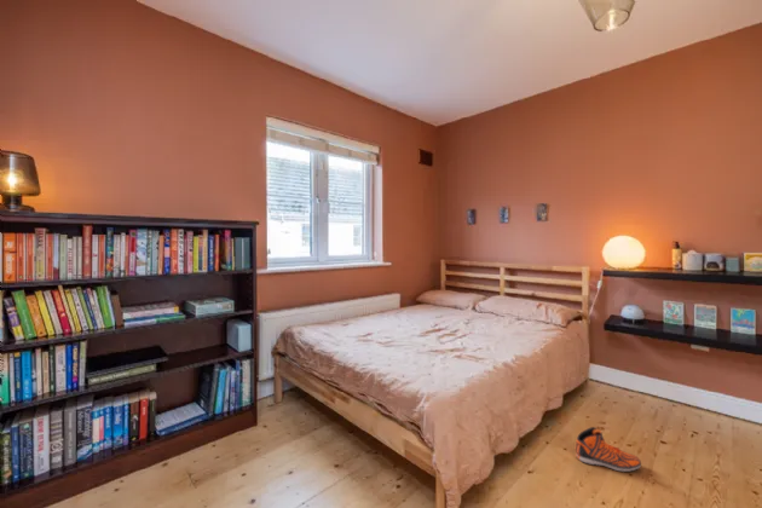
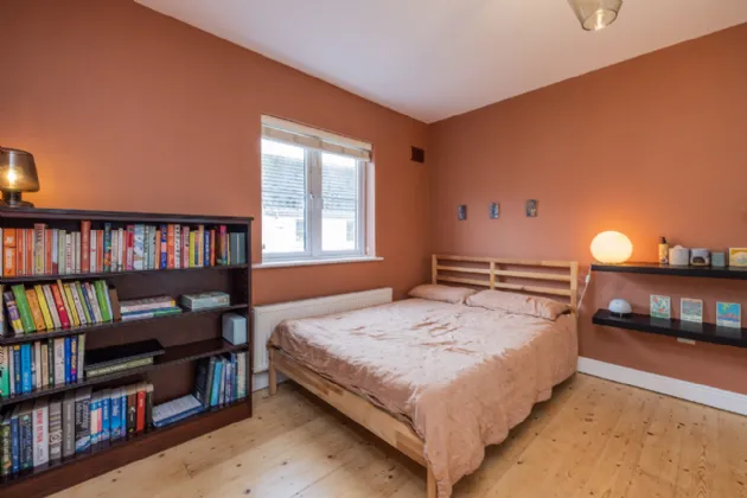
- sneaker (607, 448)
